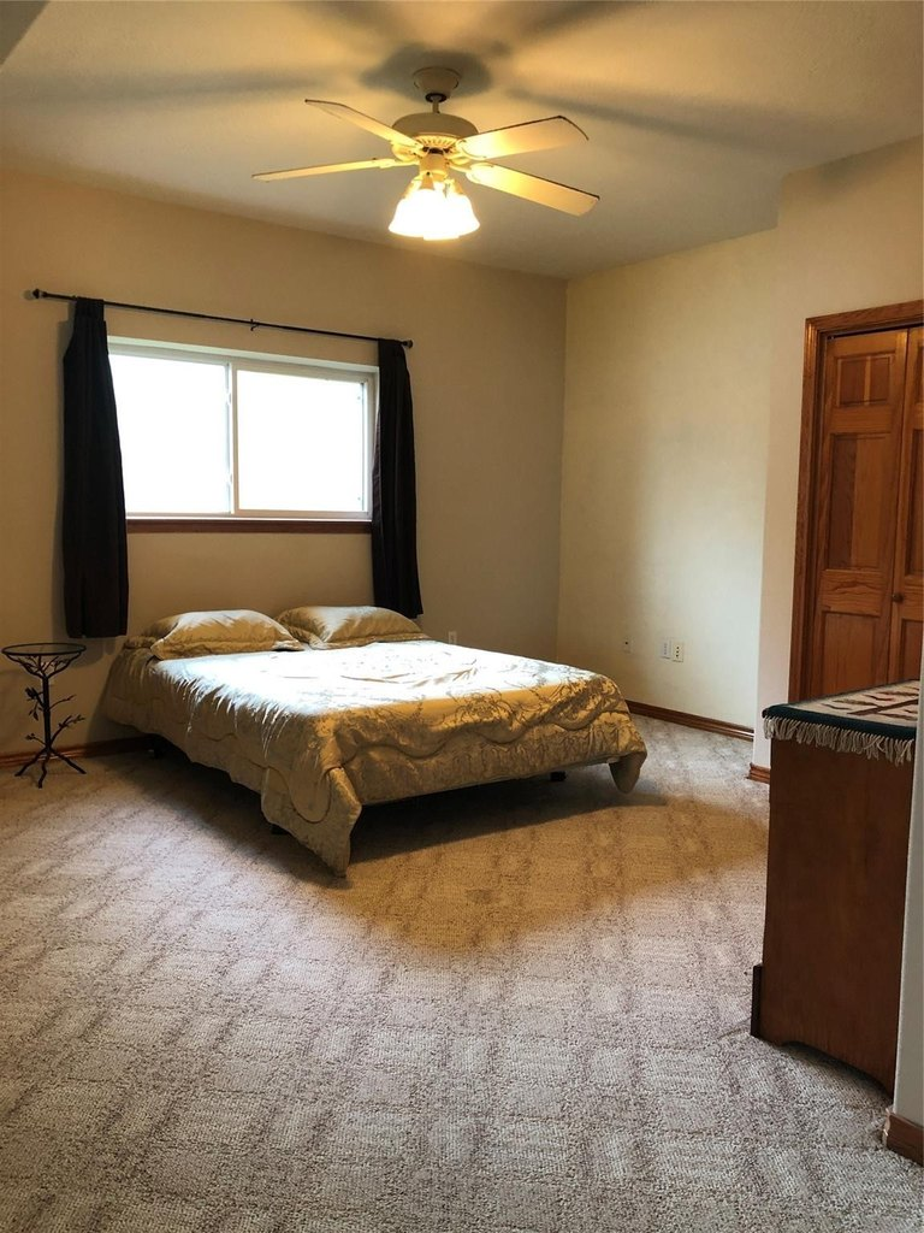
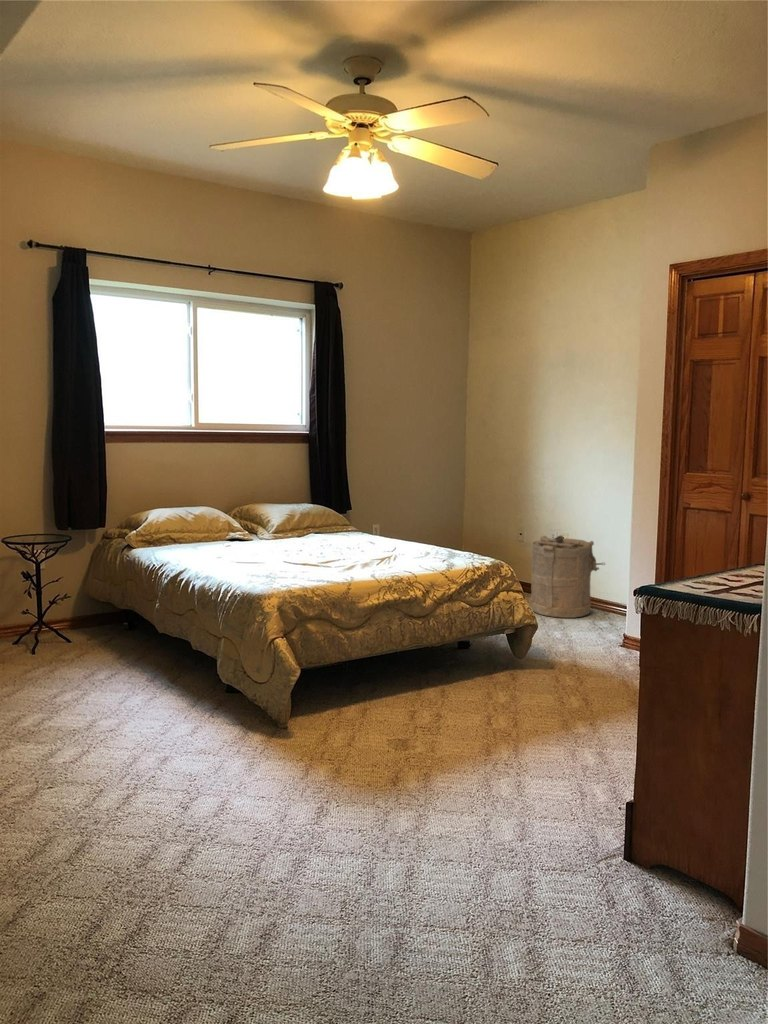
+ laundry hamper (560, 573)
